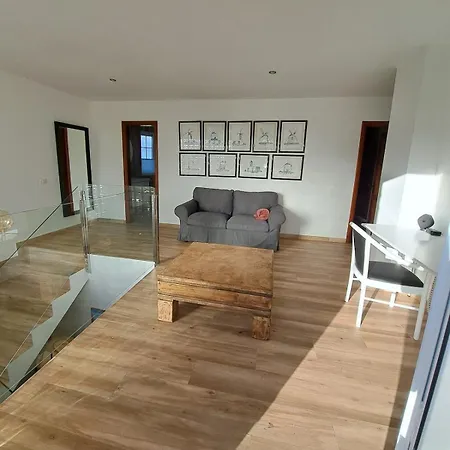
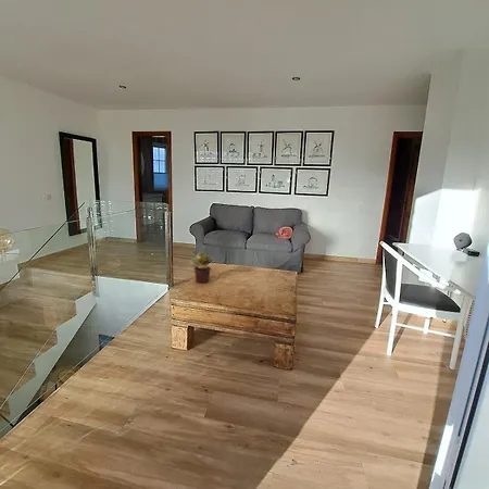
+ potted plant (200, 266)
